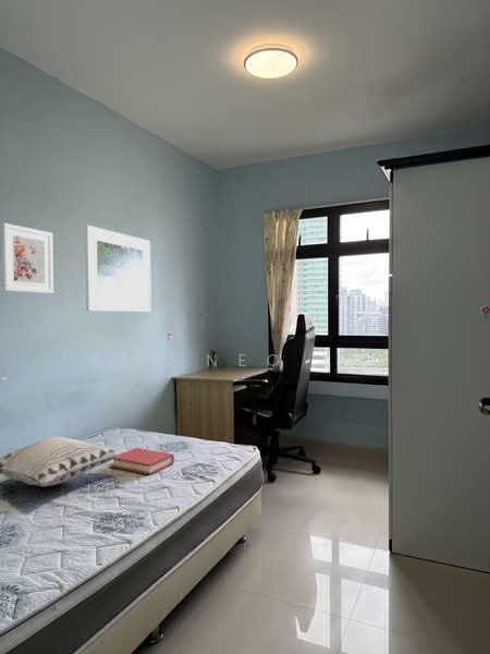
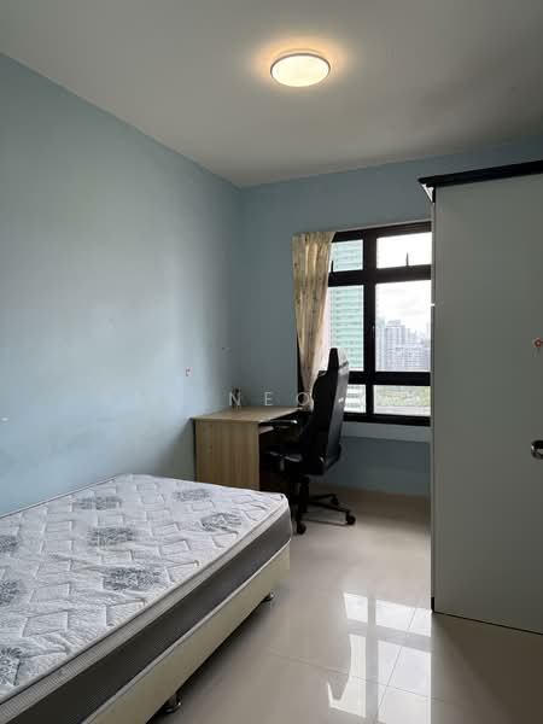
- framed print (121, 272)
- hardback book (143, 460)
- decorative pillow (53, 460)
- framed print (28, 259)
